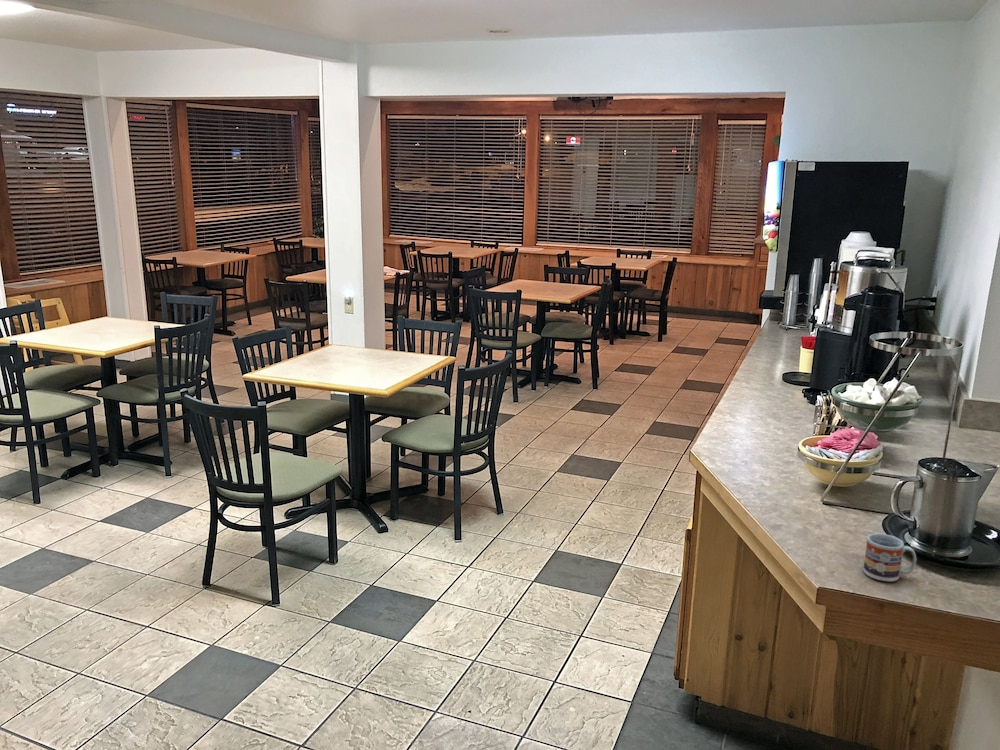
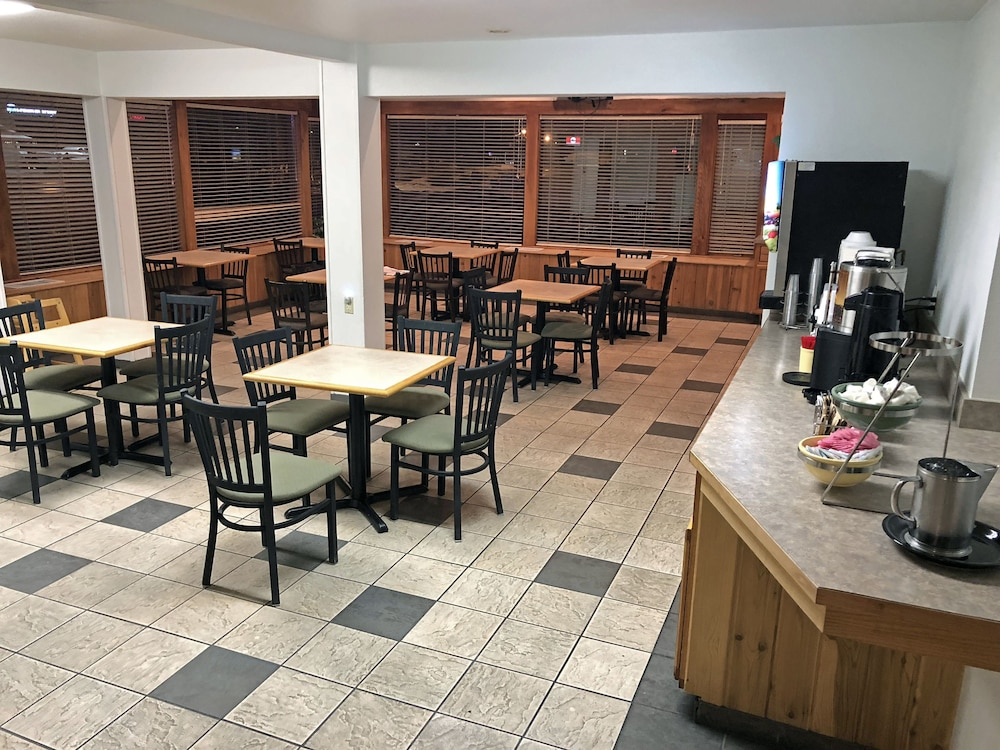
- cup (890, 558)
